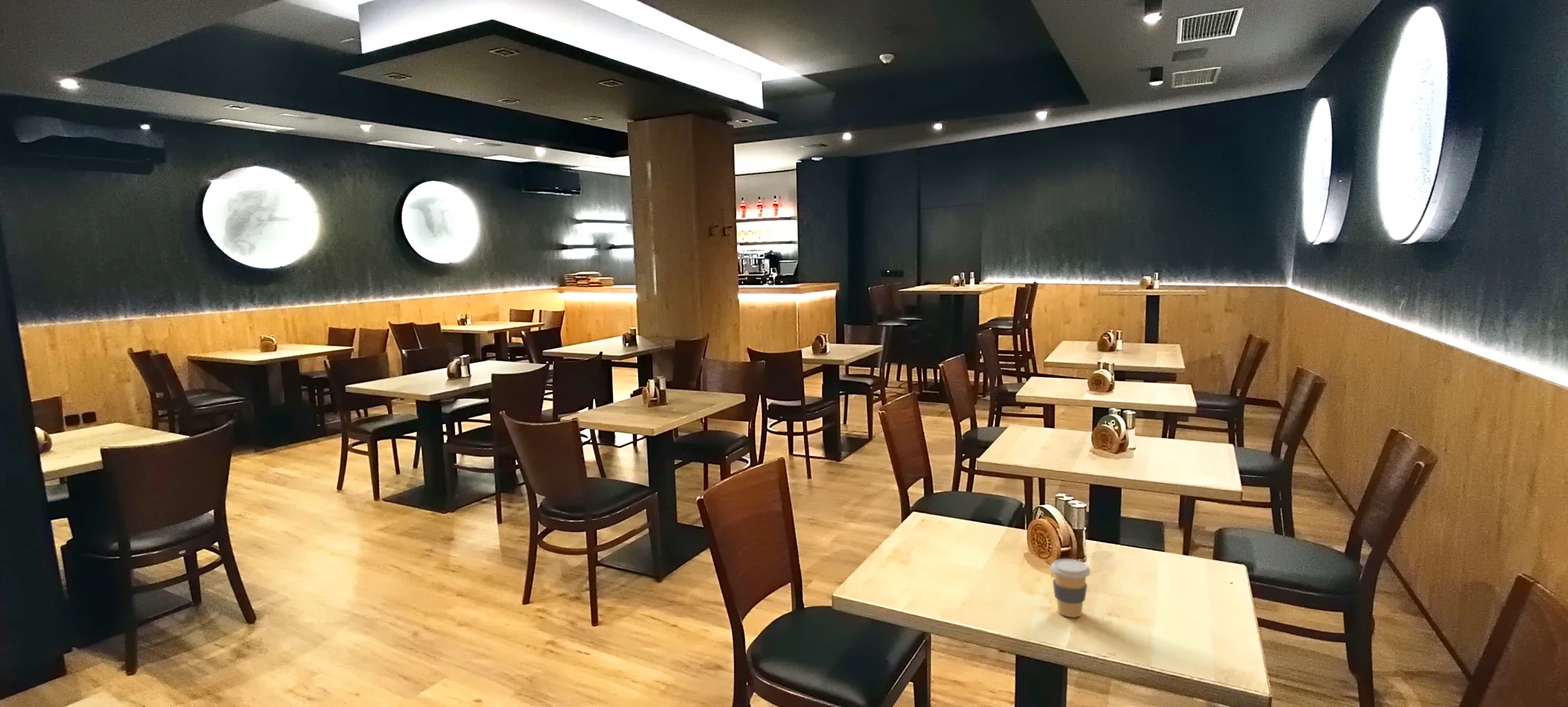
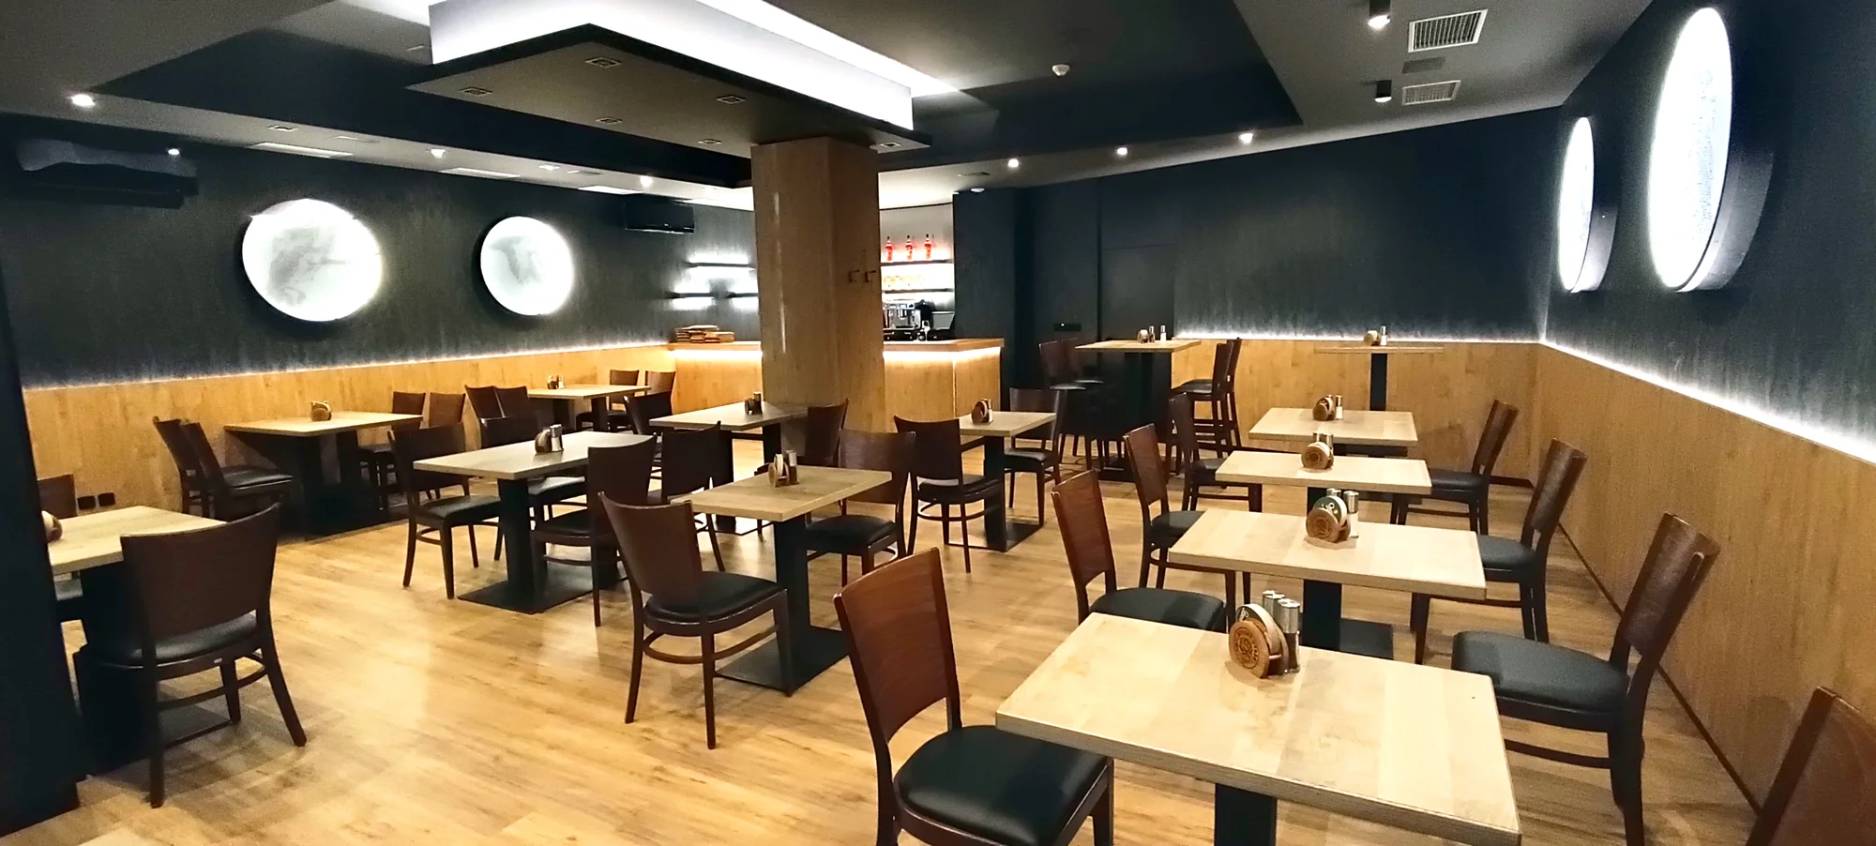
- coffee cup (1069, 589)
